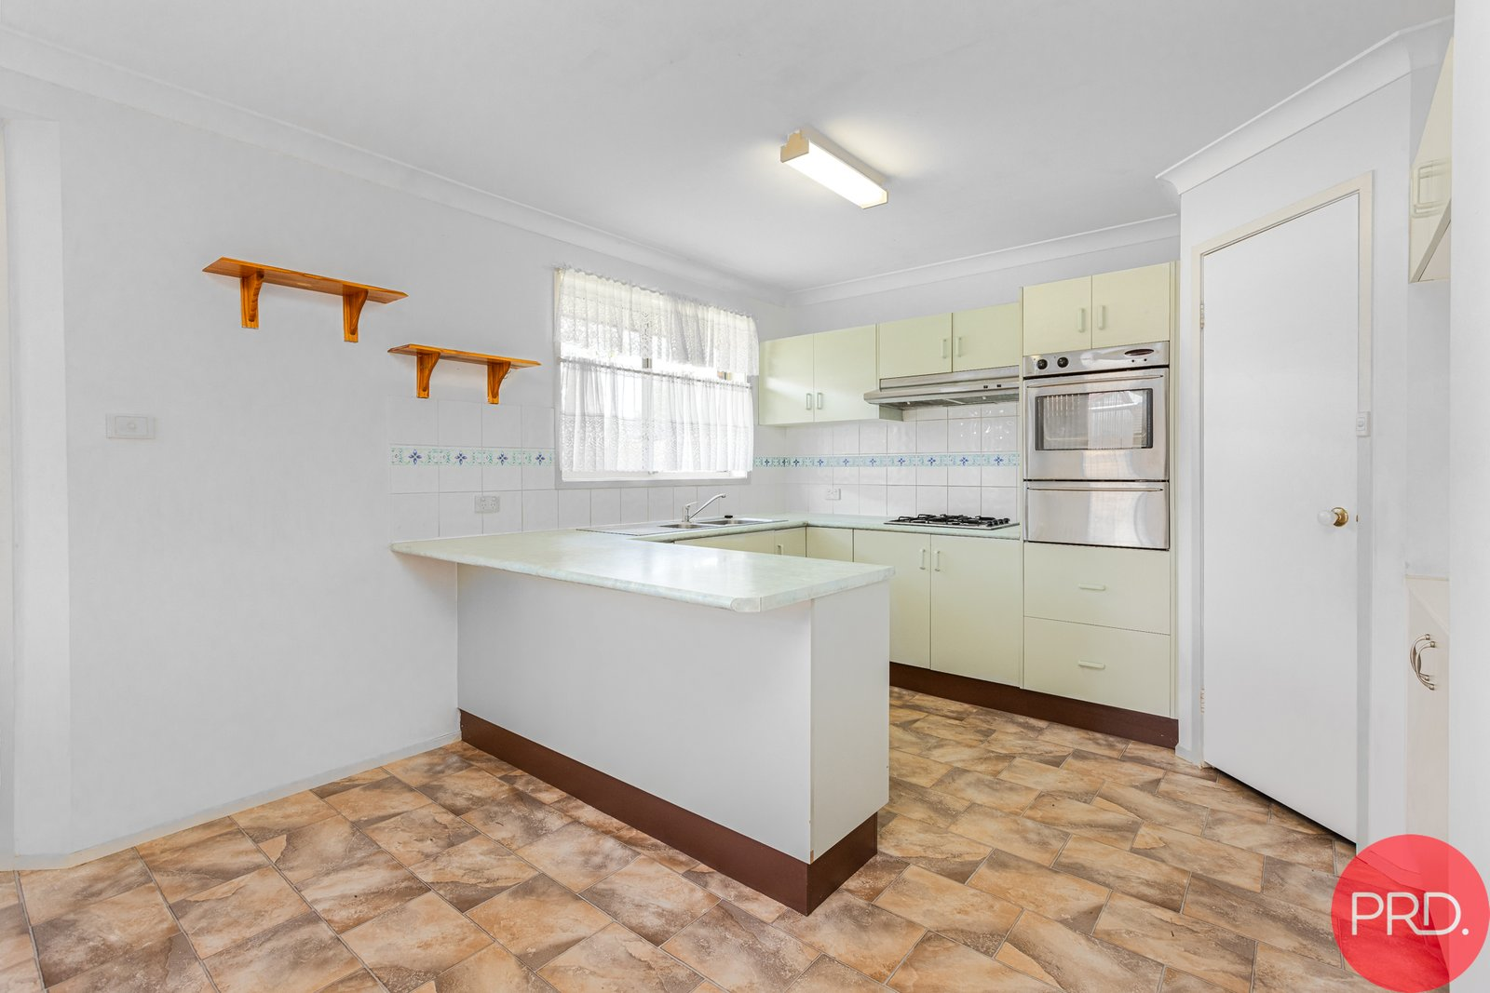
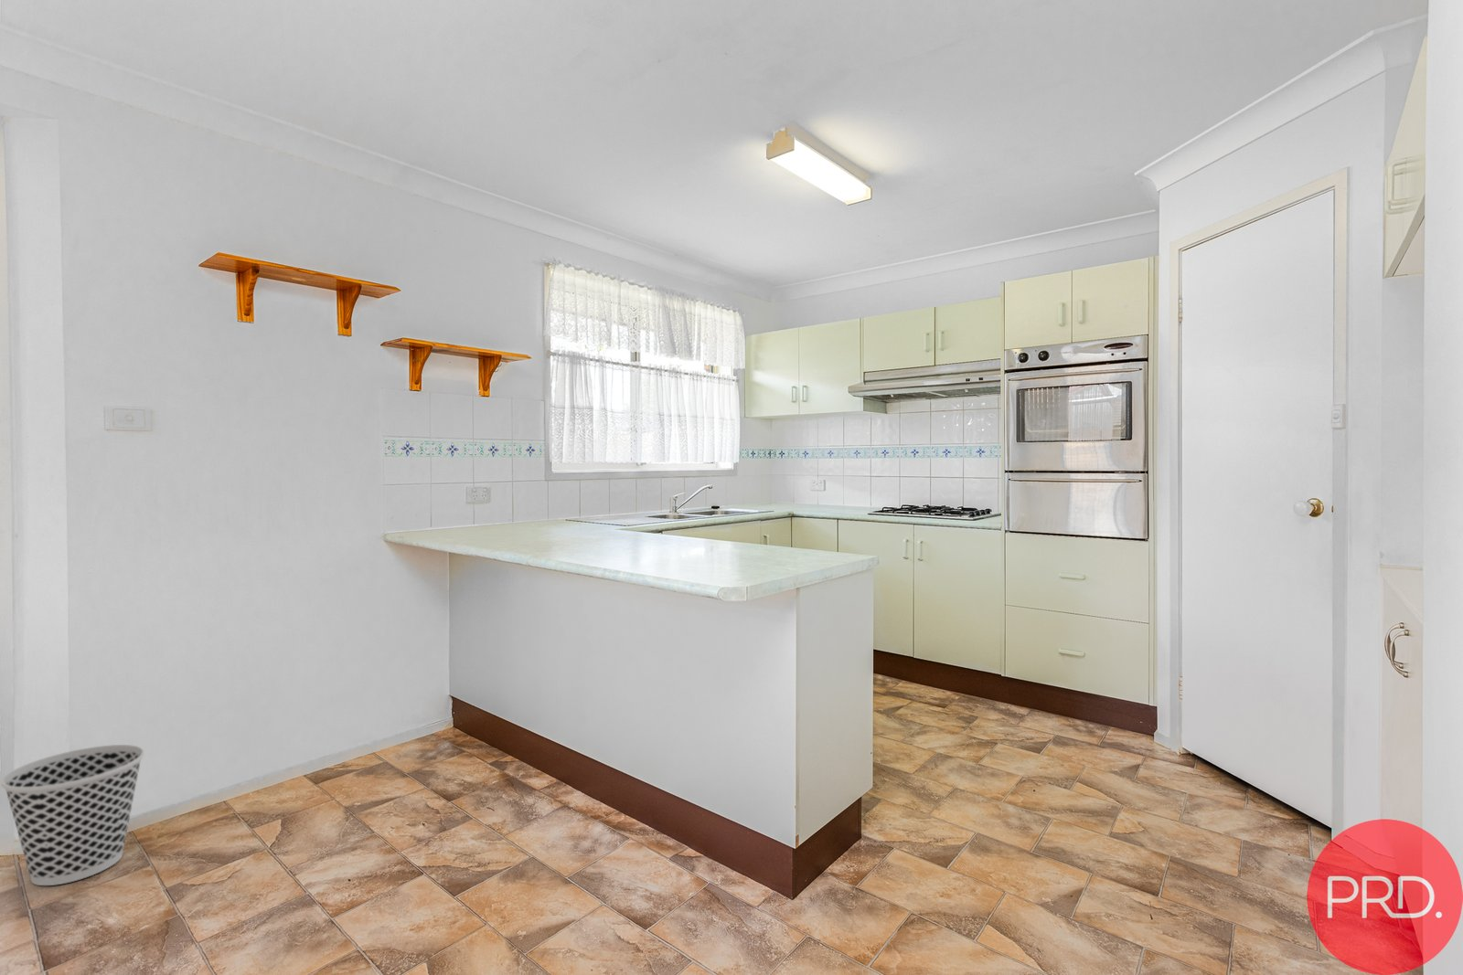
+ wastebasket (77, 815)
